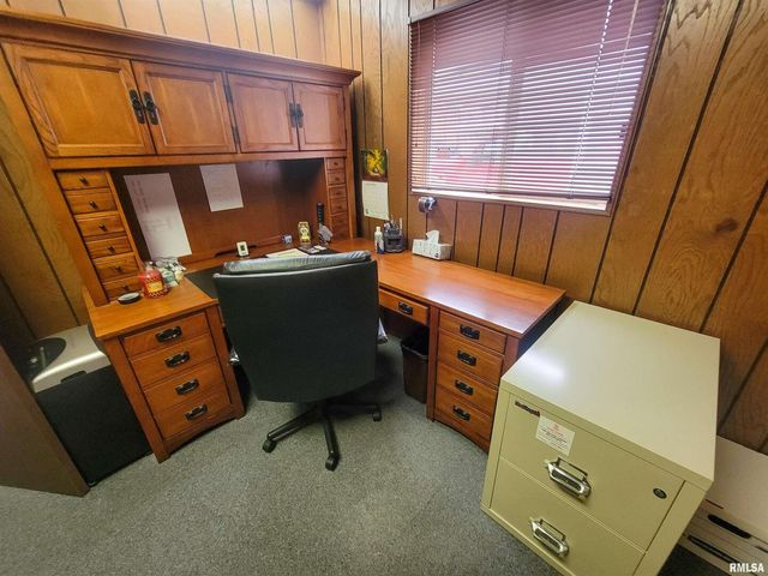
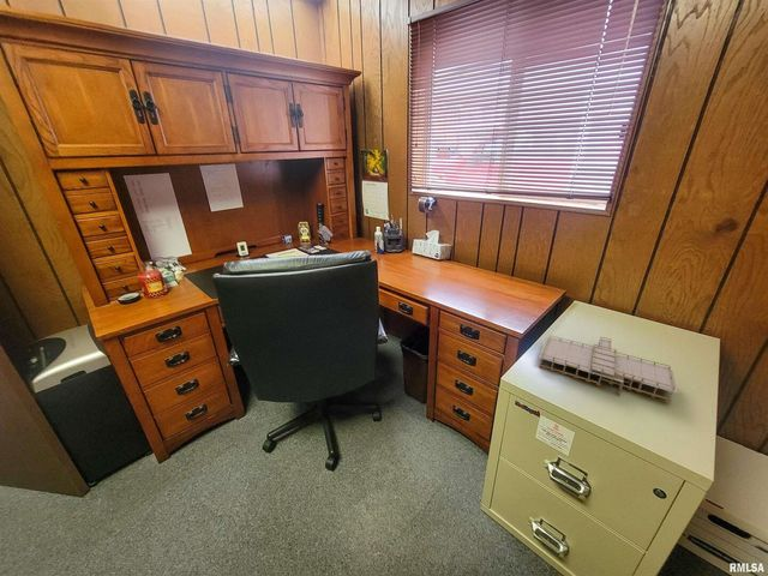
+ document tray (602, 359)
